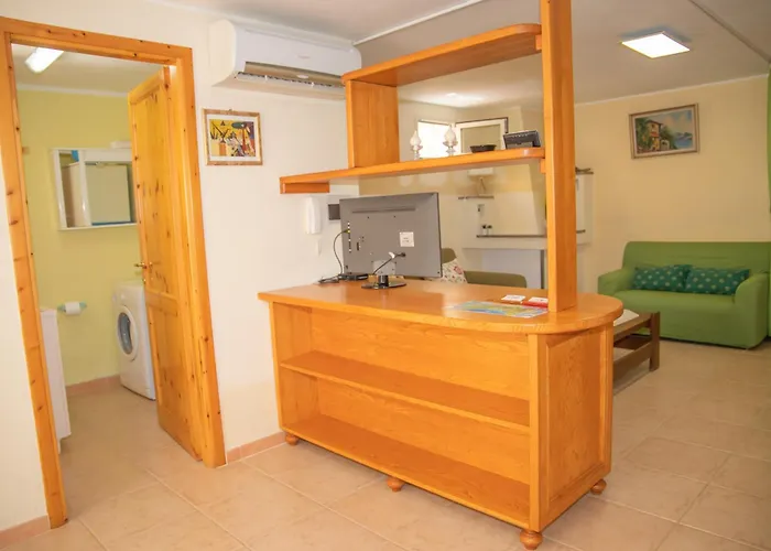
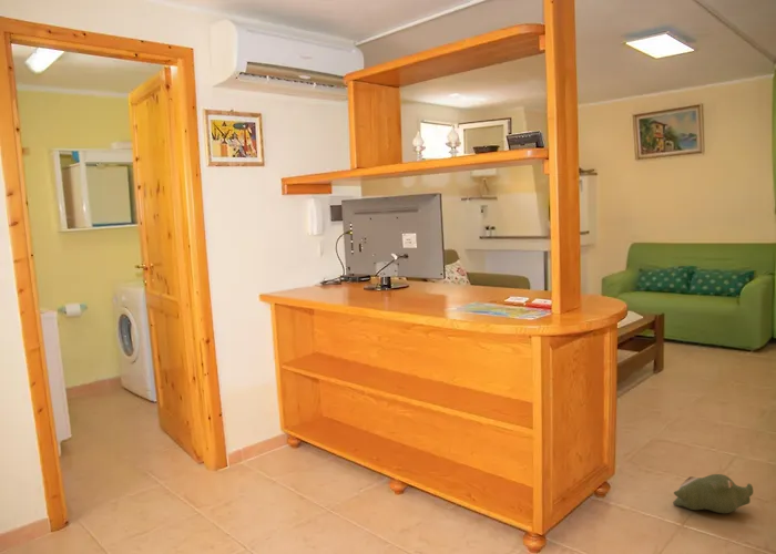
+ plush toy (711, 492)
